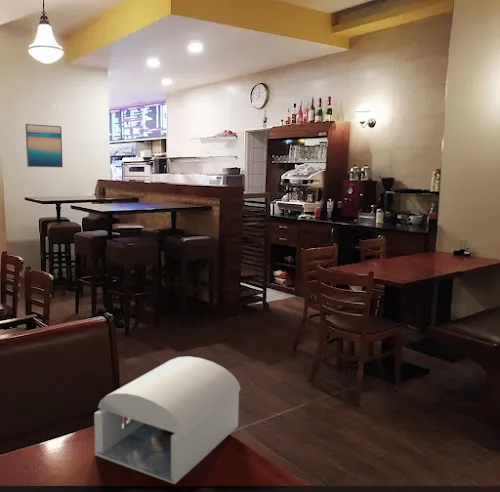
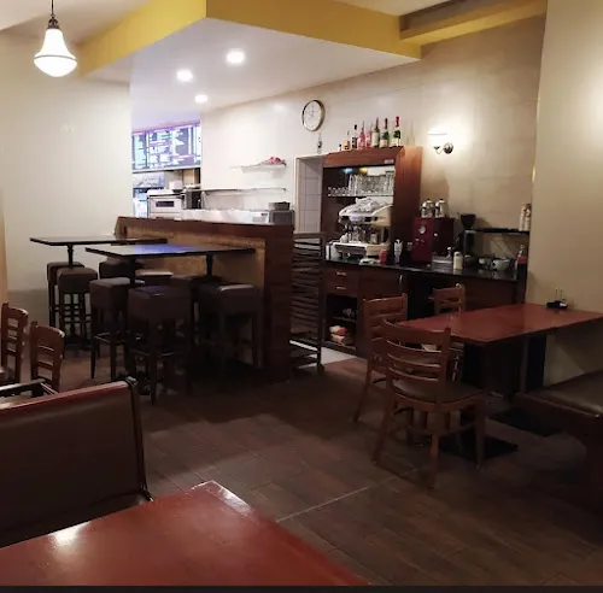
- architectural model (170, 408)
- wall art (44, 146)
